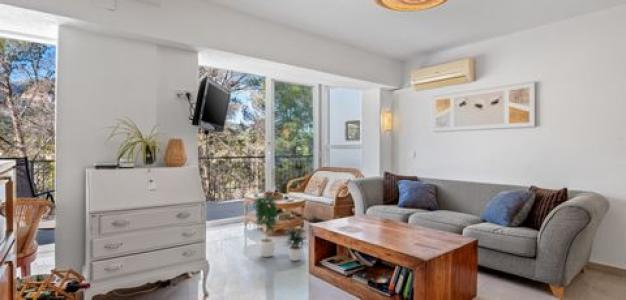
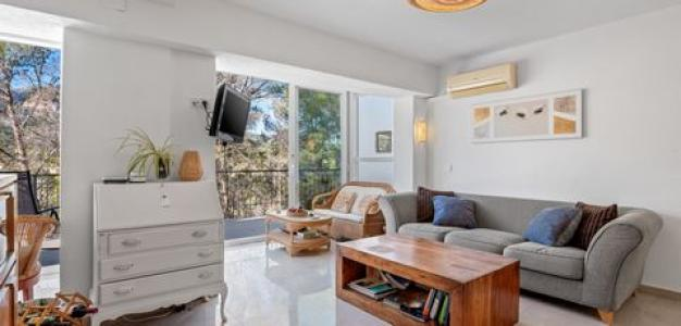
- potted plant (279, 223)
